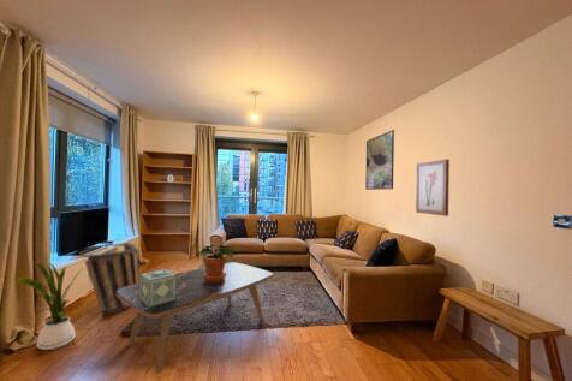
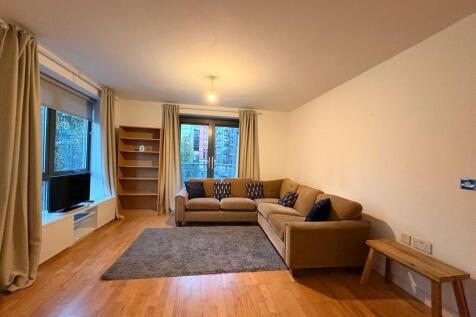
- basket (111, 278)
- wall art (430, 187)
- potted plant (215, 263)
- coffee table (202, 304)
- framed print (377, 162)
- house plant (53, 299)
- decorative box (157, 285)
